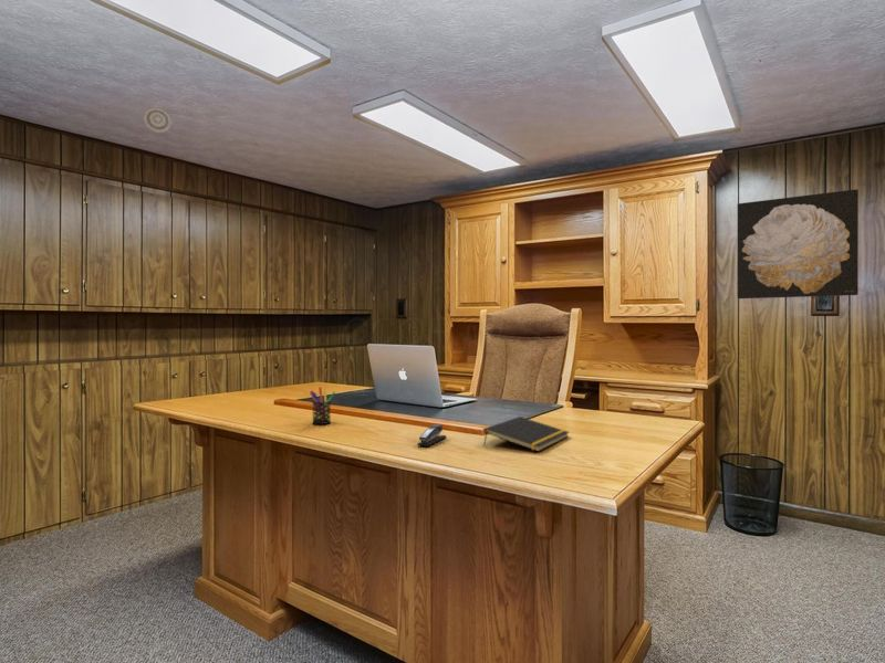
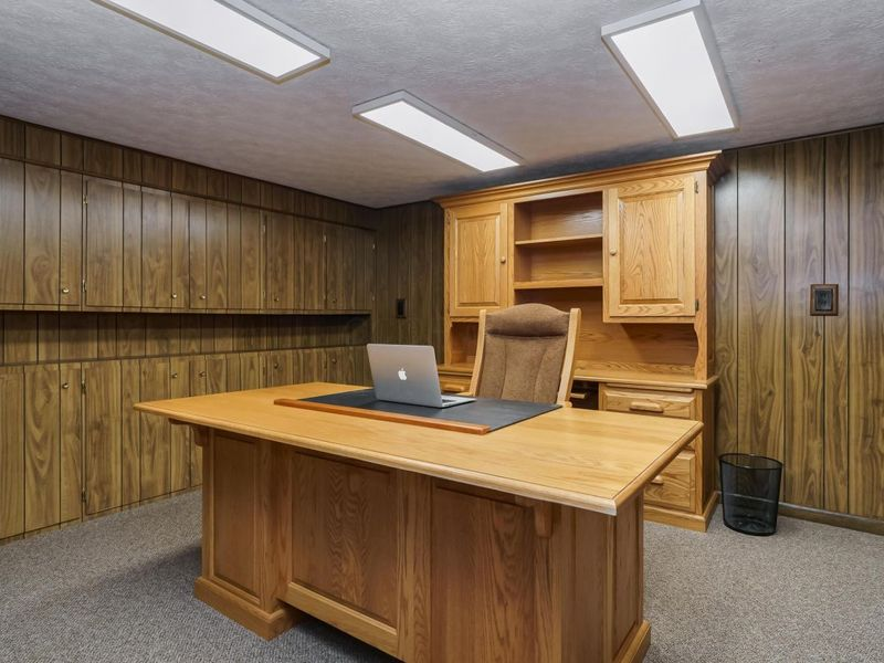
- wall art (794, 246)
- stapler (431, 433)
- pen holder (323, 404)
- notepad (528, 432)
- smoke detector (157, 119)
